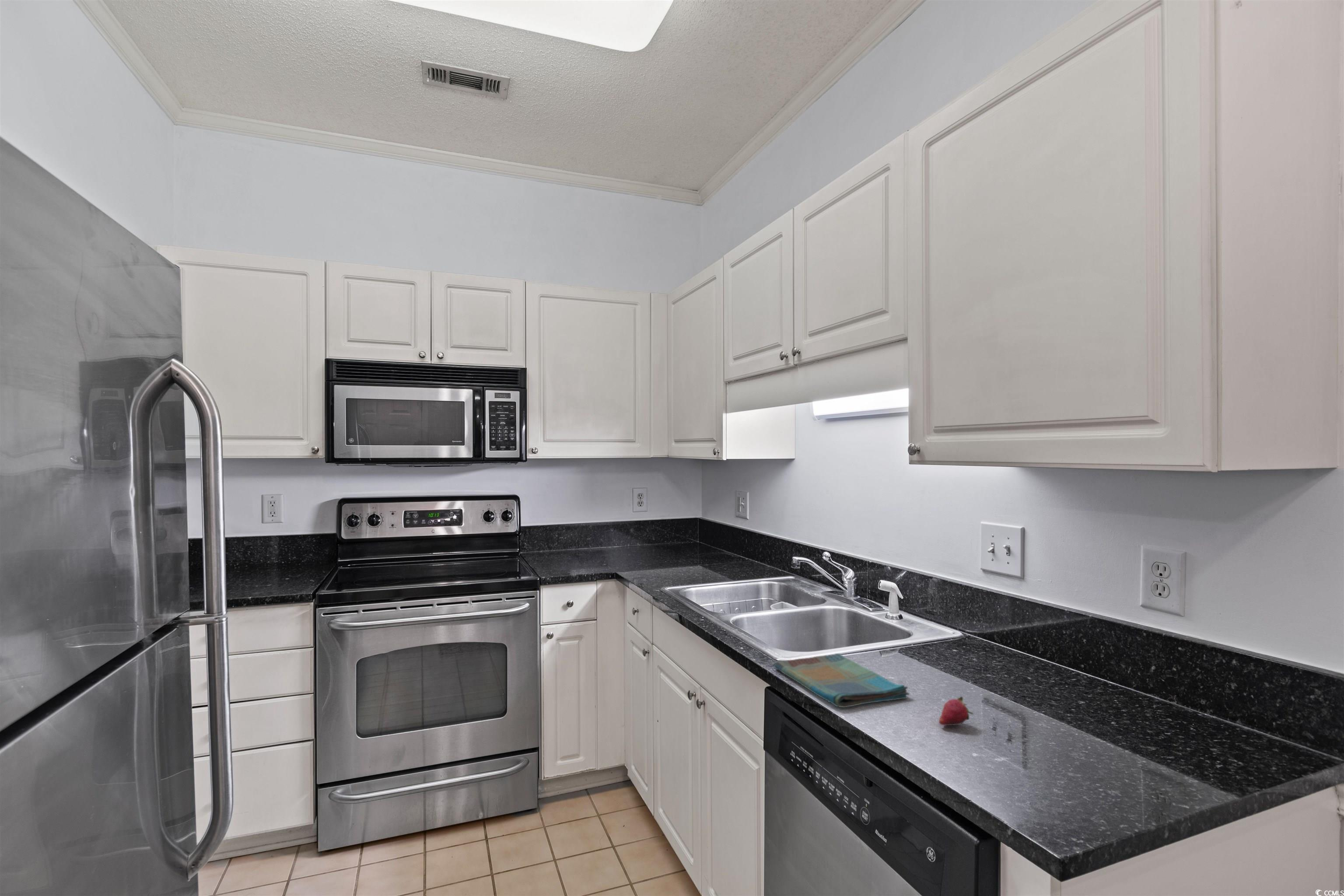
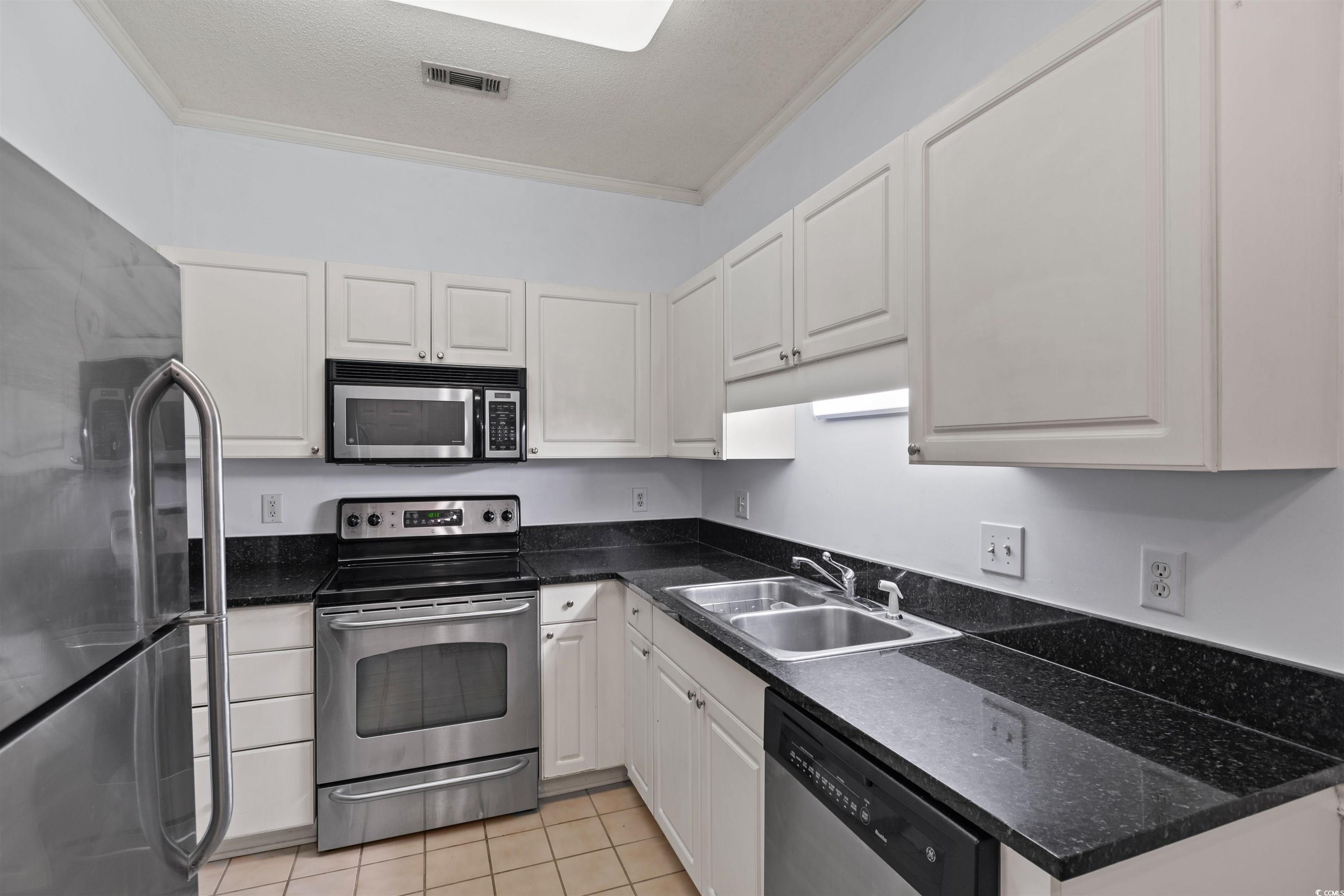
- fruit (952, 711)
- dish towel (837, 676)
